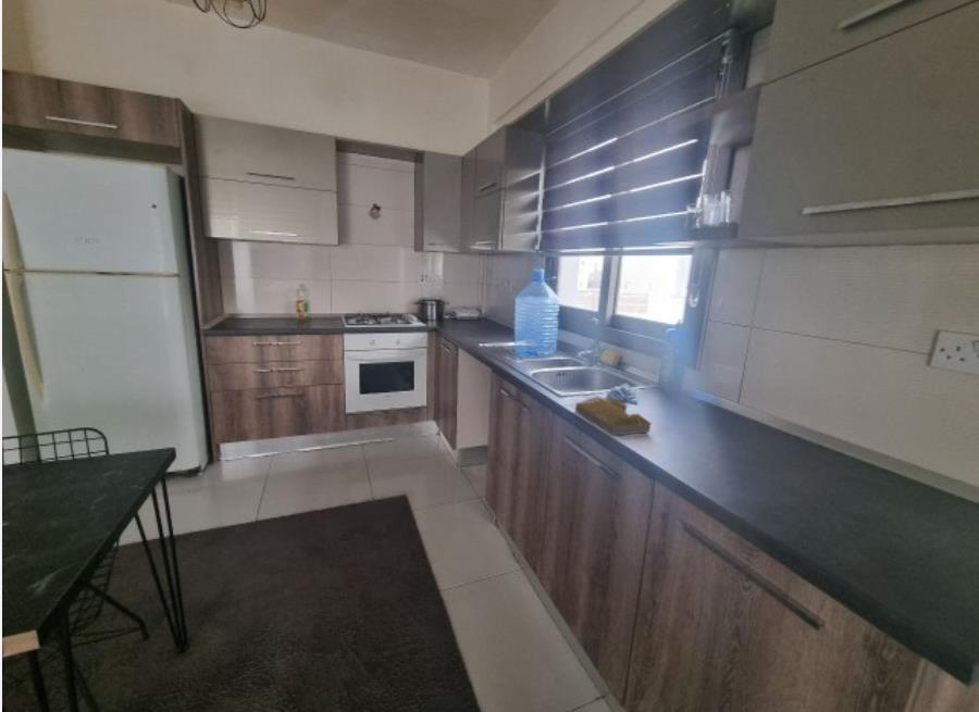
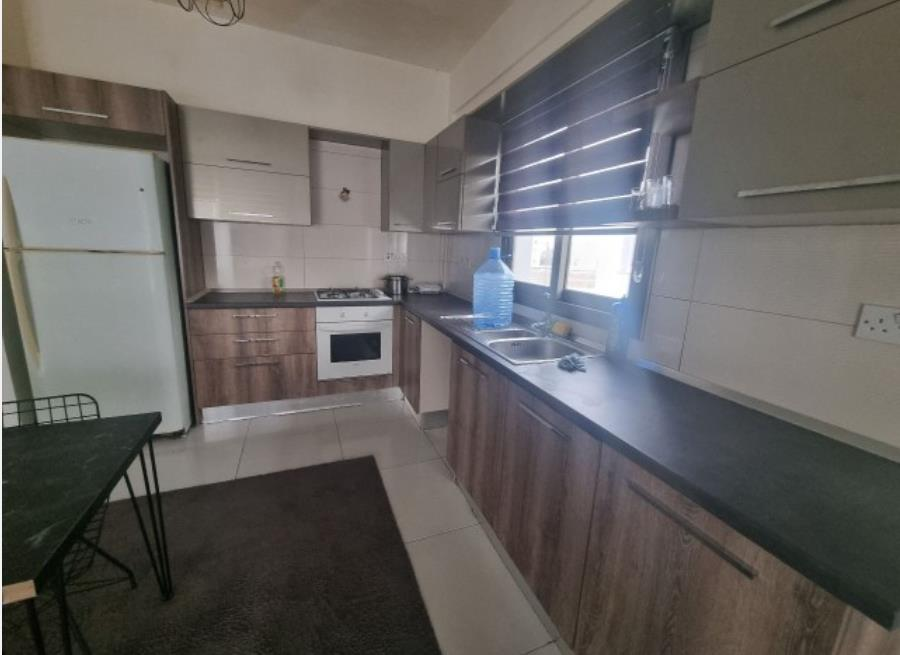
- architectural model (615, 411)
